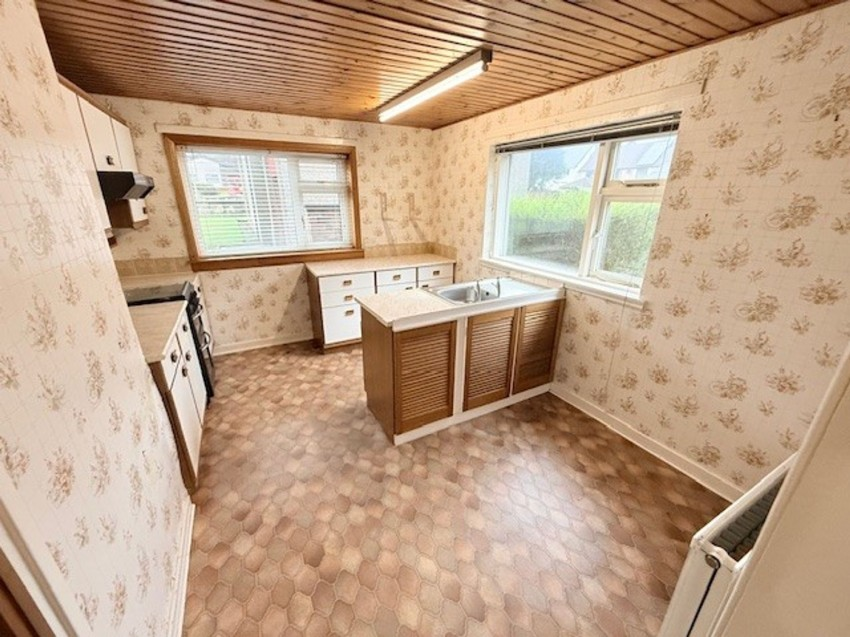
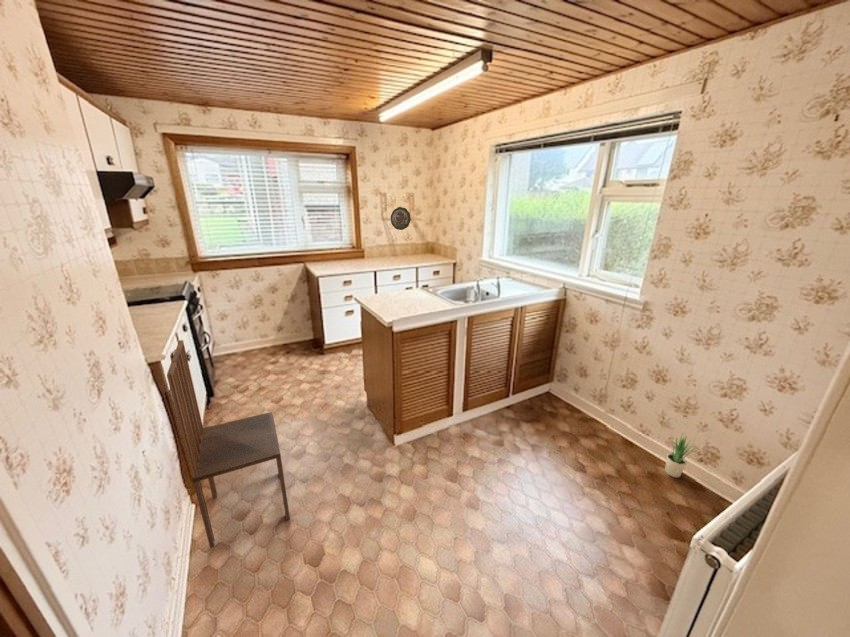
+ dining chair (236, 434)
+ decorative plate (400, 218)
+ potted plant (679, 454)
